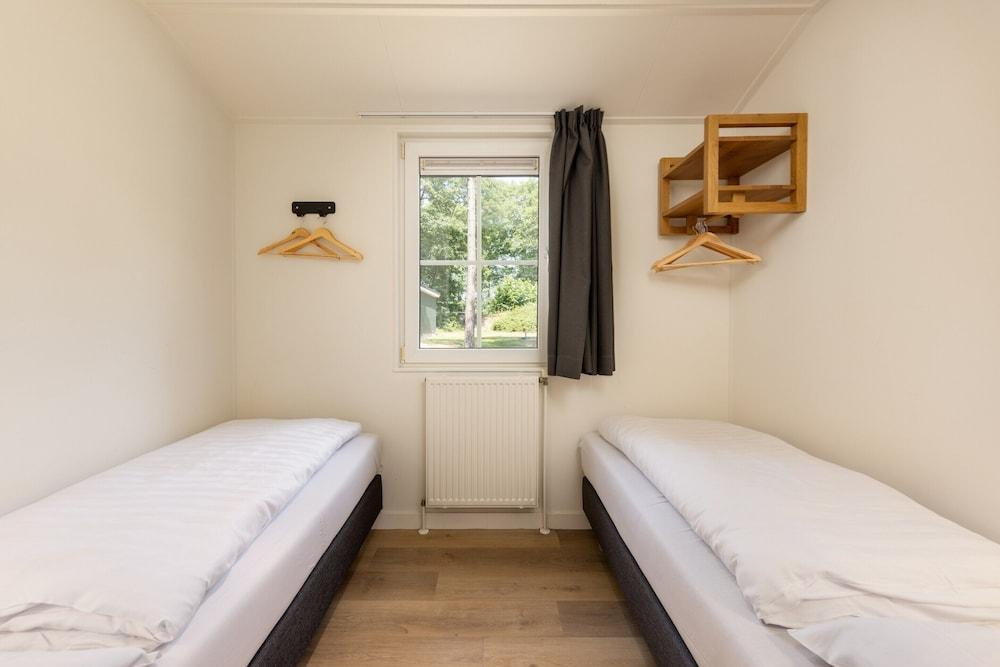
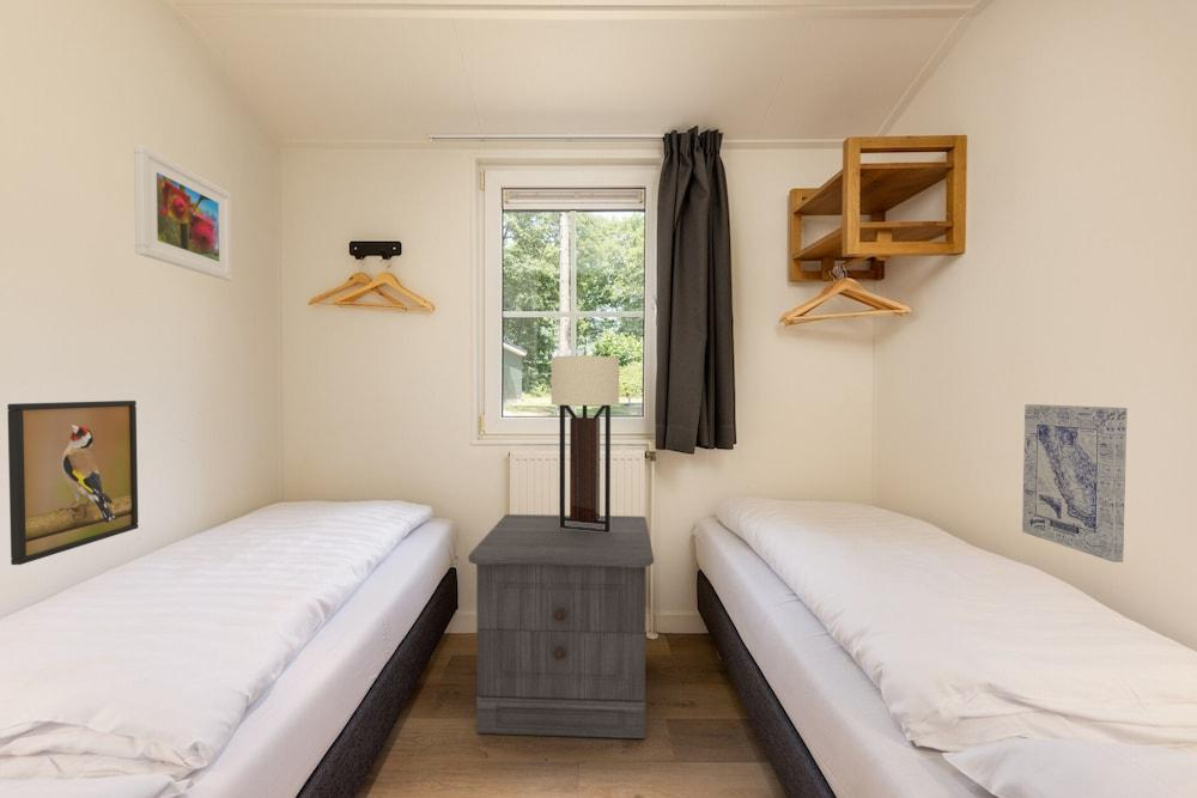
+ nightstand (567, 614)
+ wall sconce (584, 443)
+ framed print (80, 473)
+ wall art (1069, 475)
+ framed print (188, 220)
